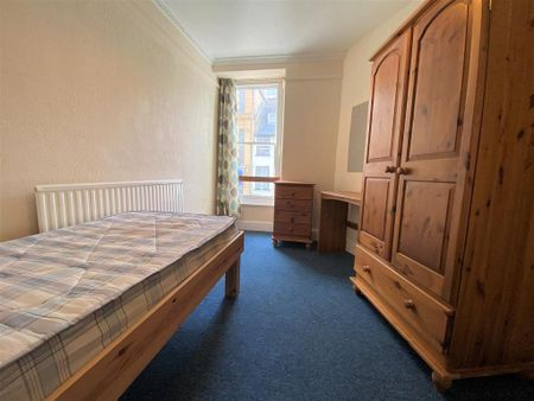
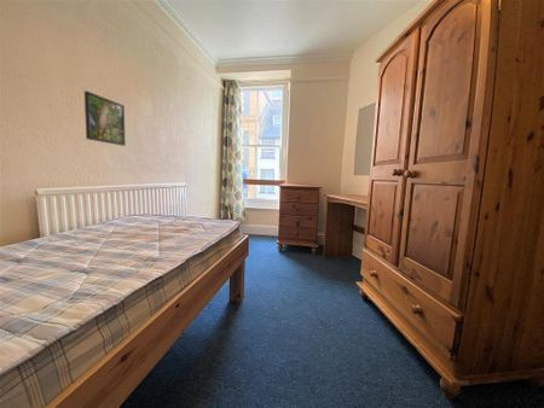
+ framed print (106, 121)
